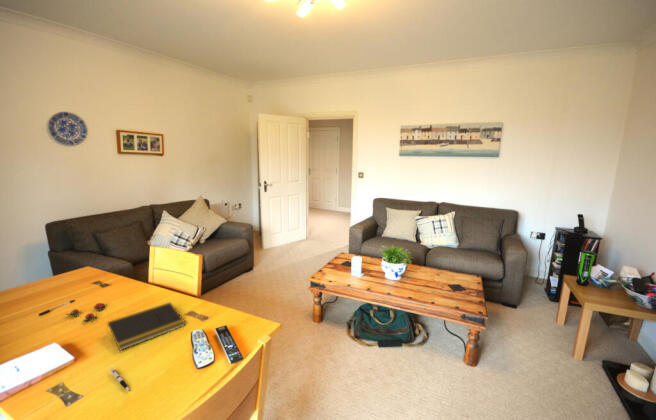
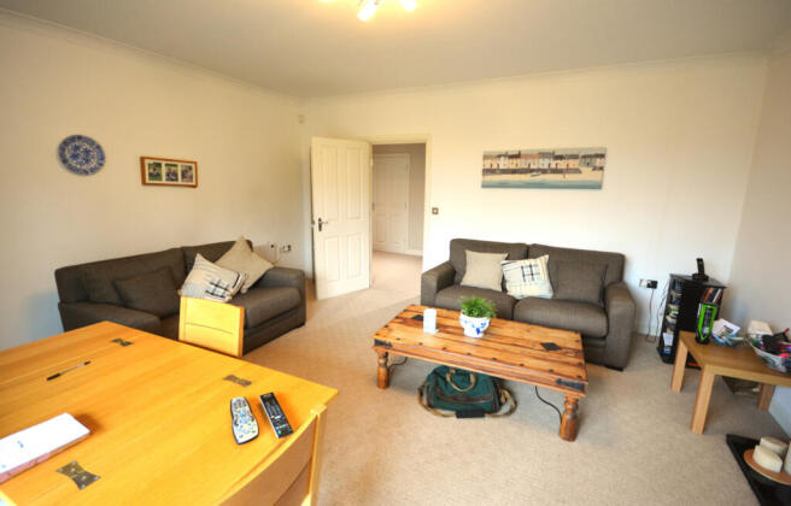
- notepad (148, 323)
- pen (120, 379)
- flower (94, 308)
